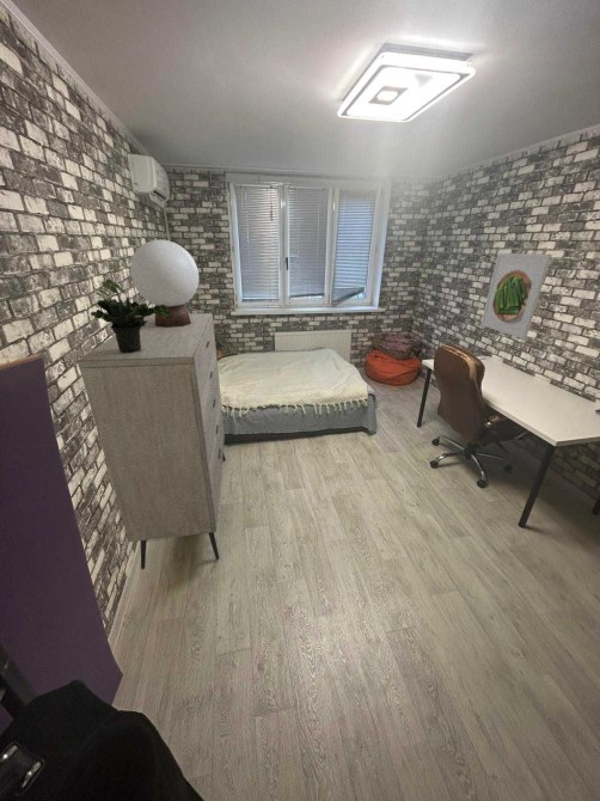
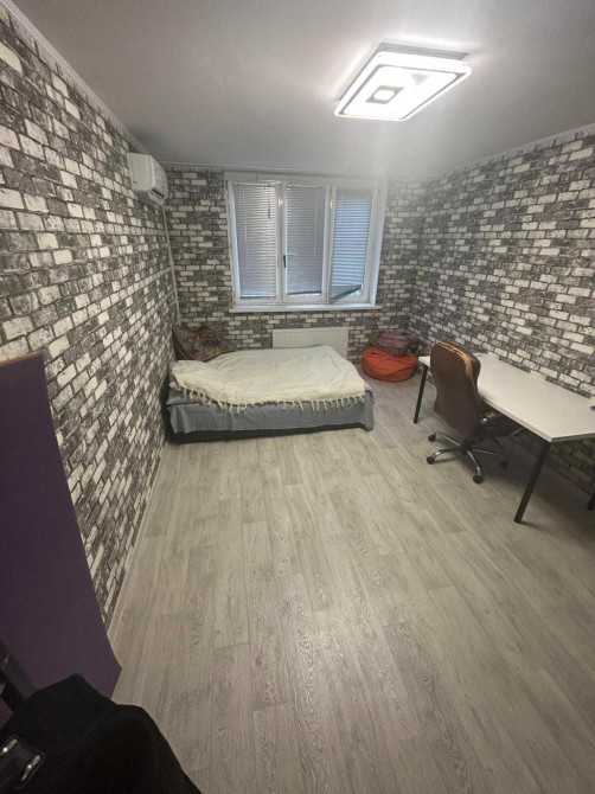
- table lamp (166, 283)
- dresser (179, 427)
- potted plant (130, 316)
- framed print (512, 294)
